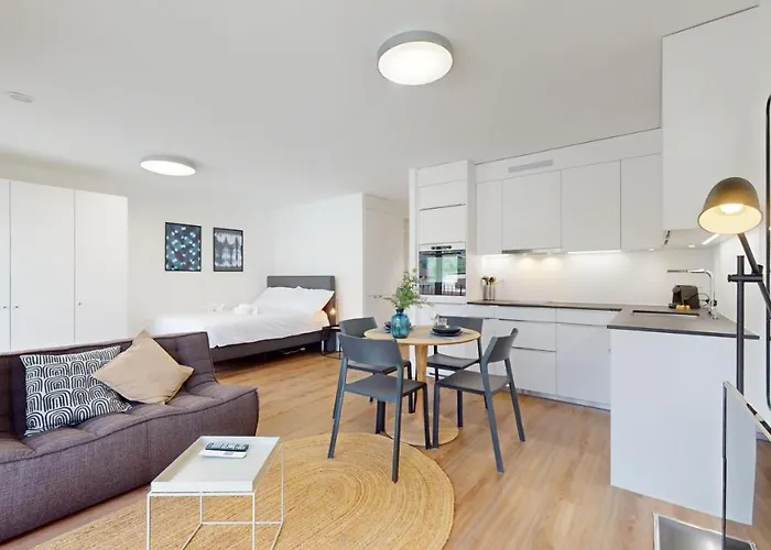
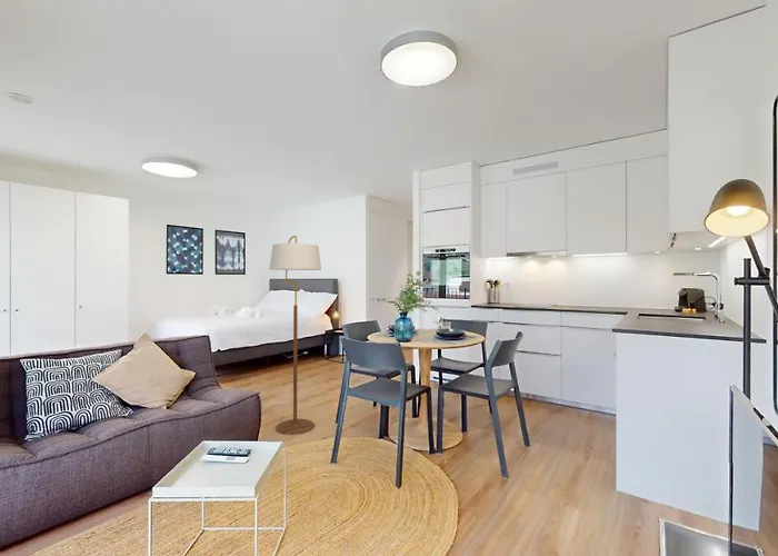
+ floor lamp (293, 330)
